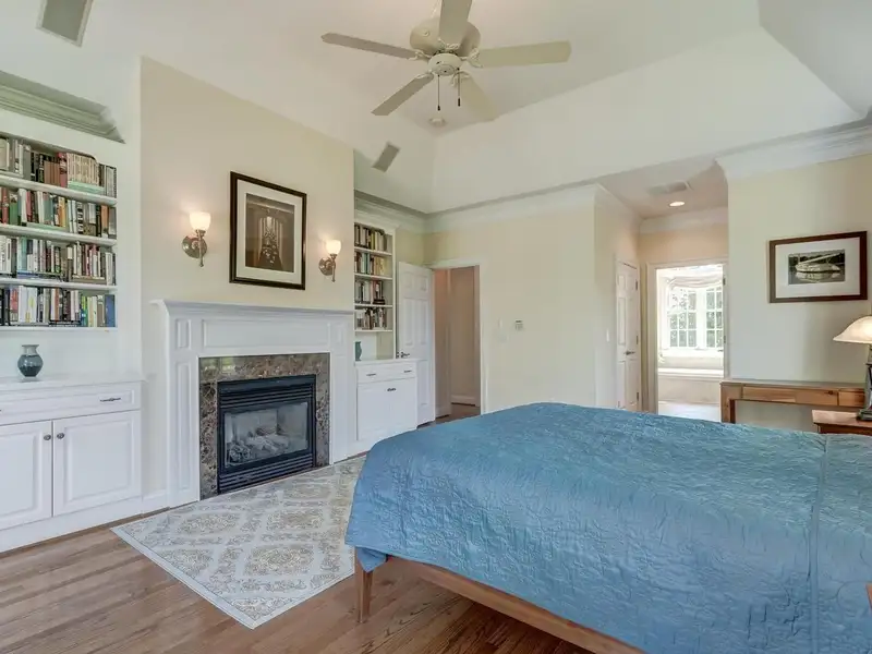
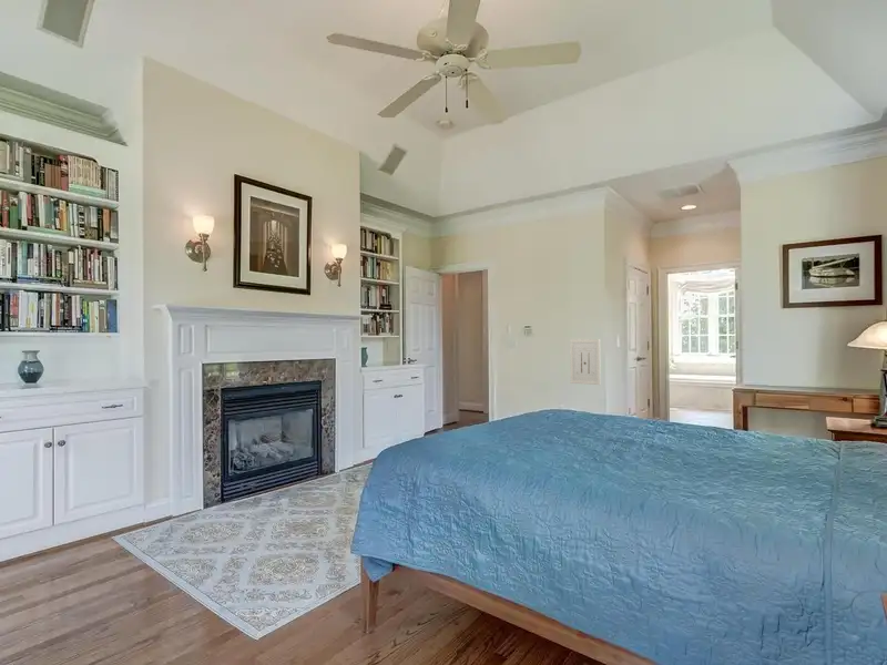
+ wall art (584, 361)
